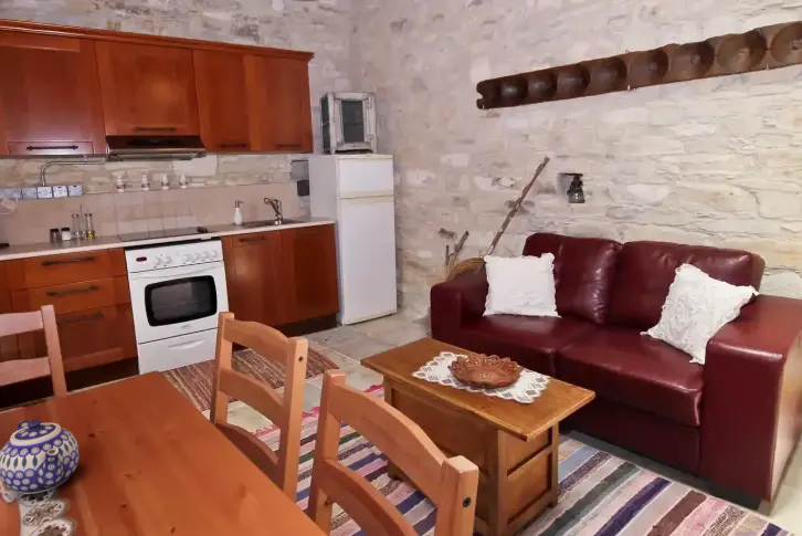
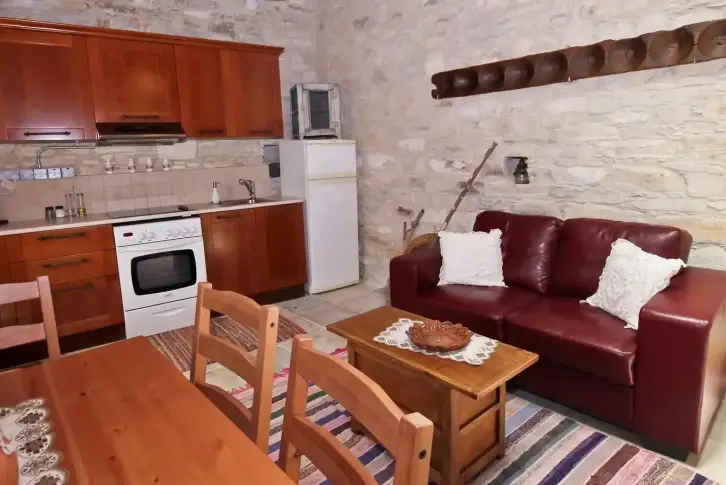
- teapot (39, 451)
